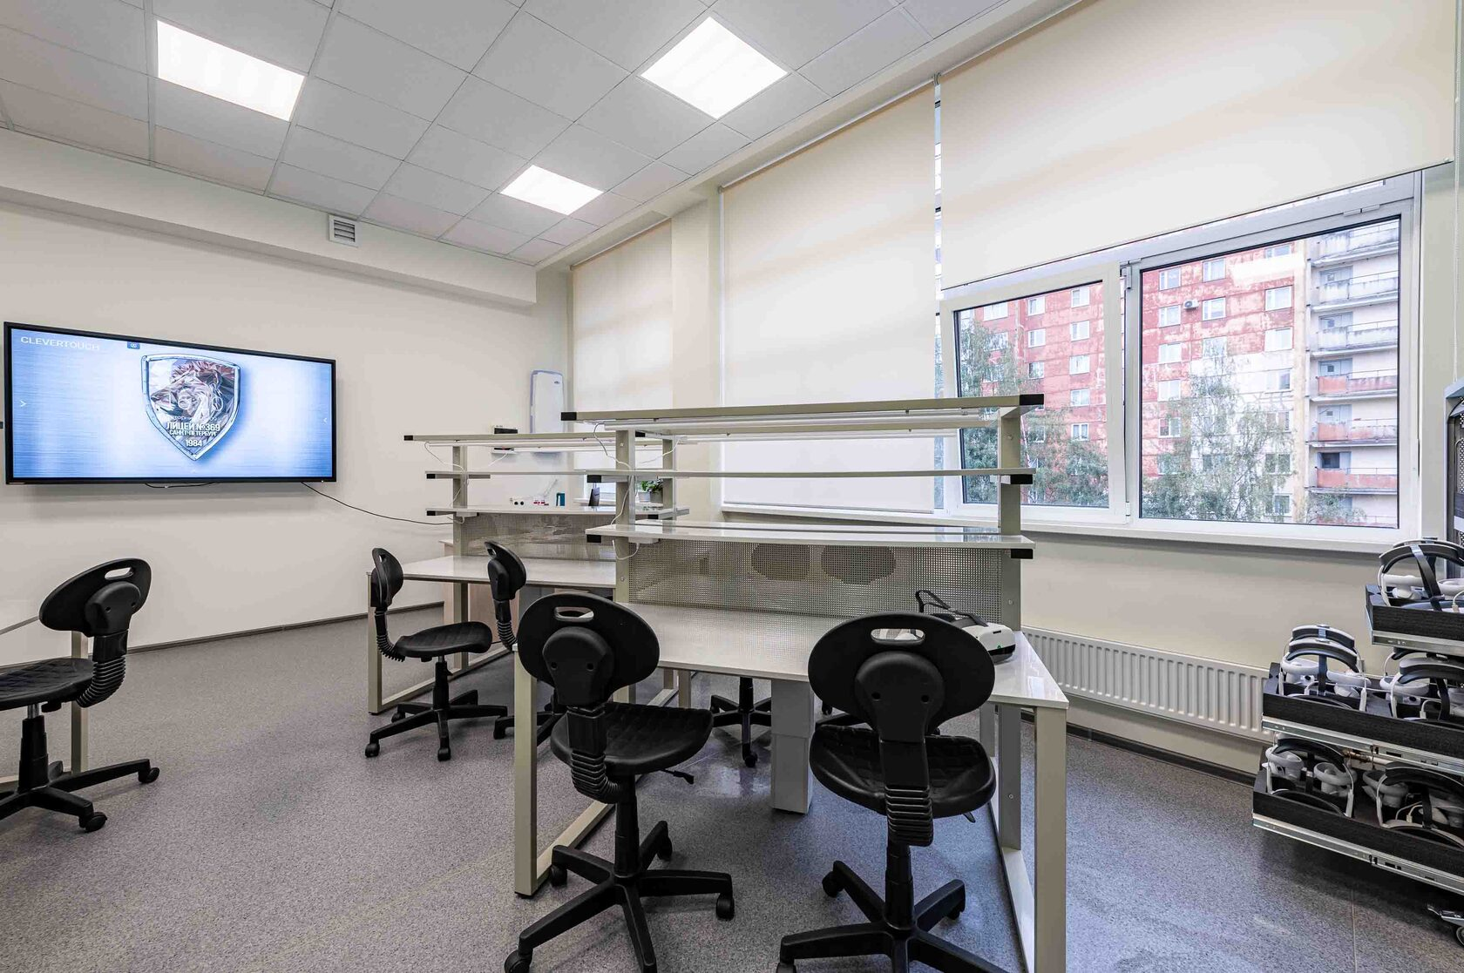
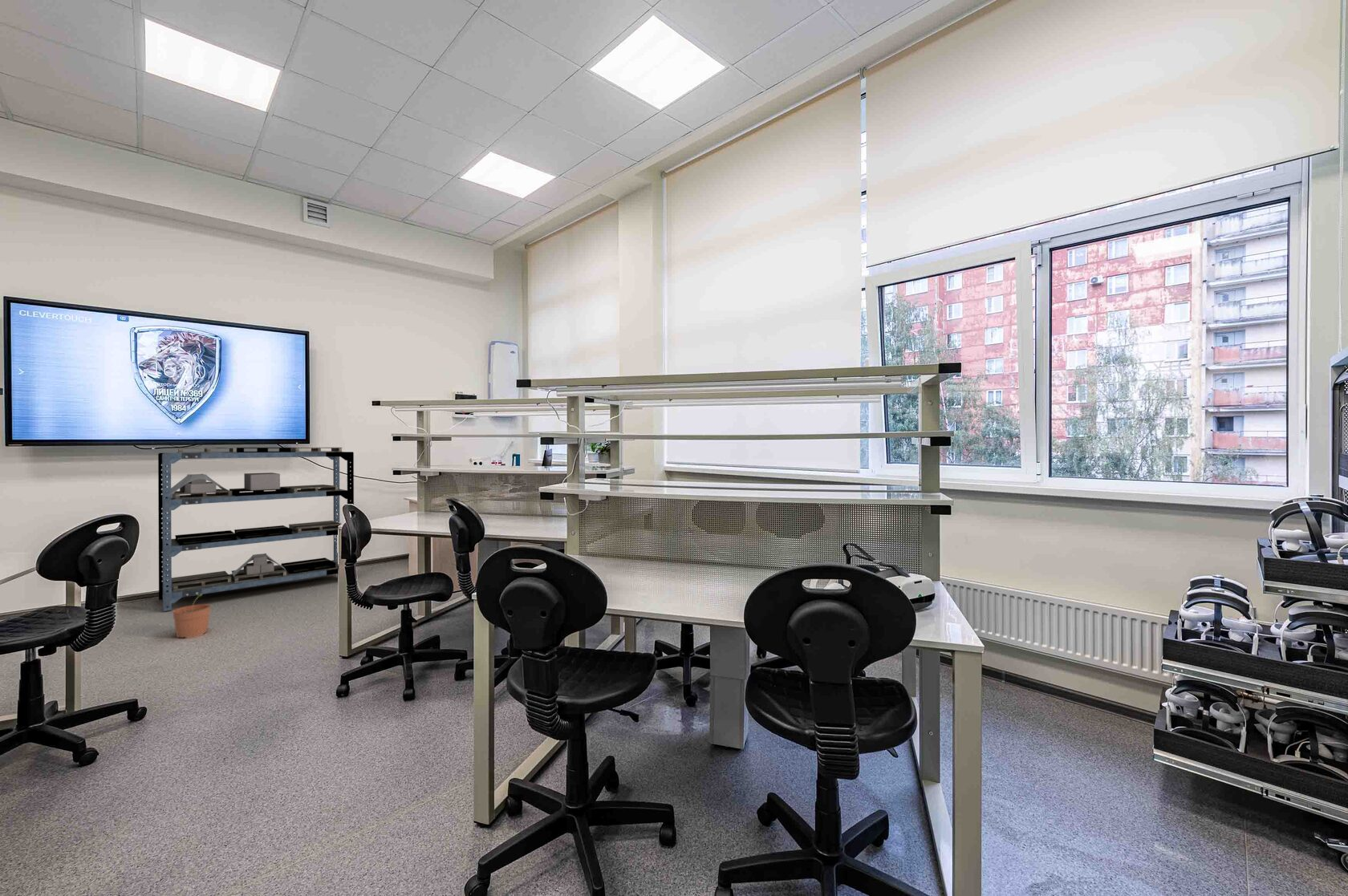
+ shelving unit (262, 527)
+ plant pot (192, 614)
